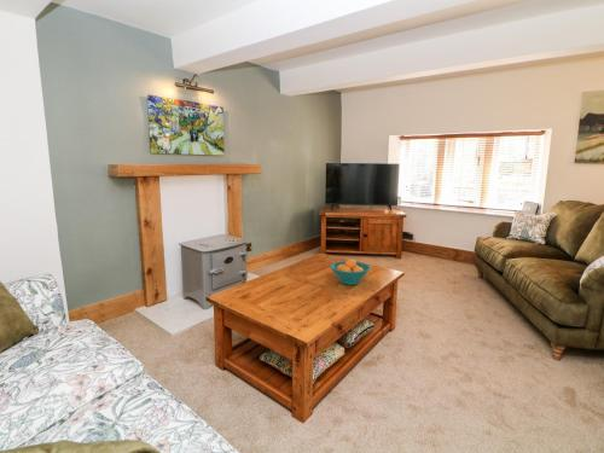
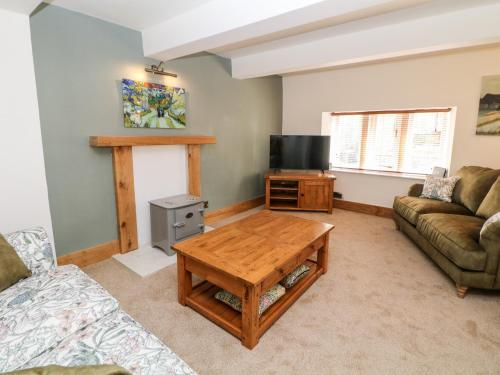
- fruit bowl (349, 271)
